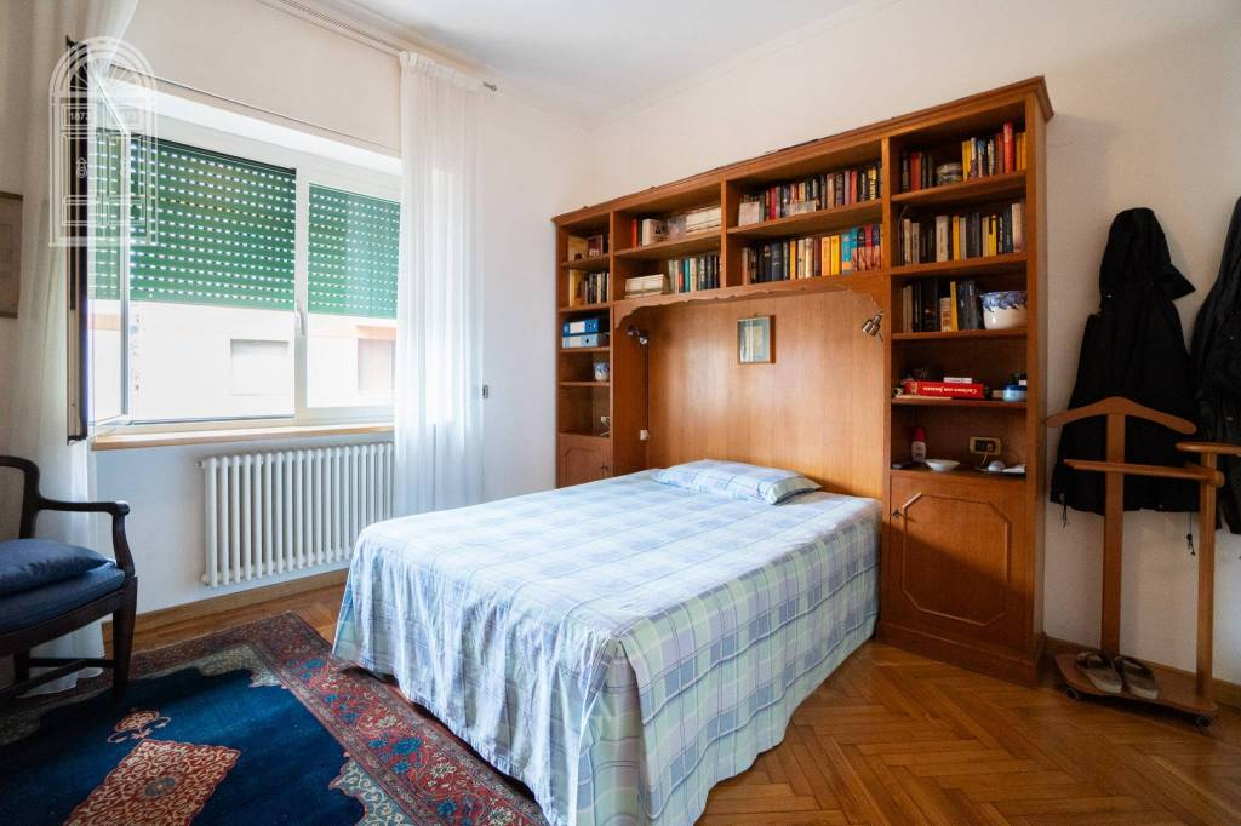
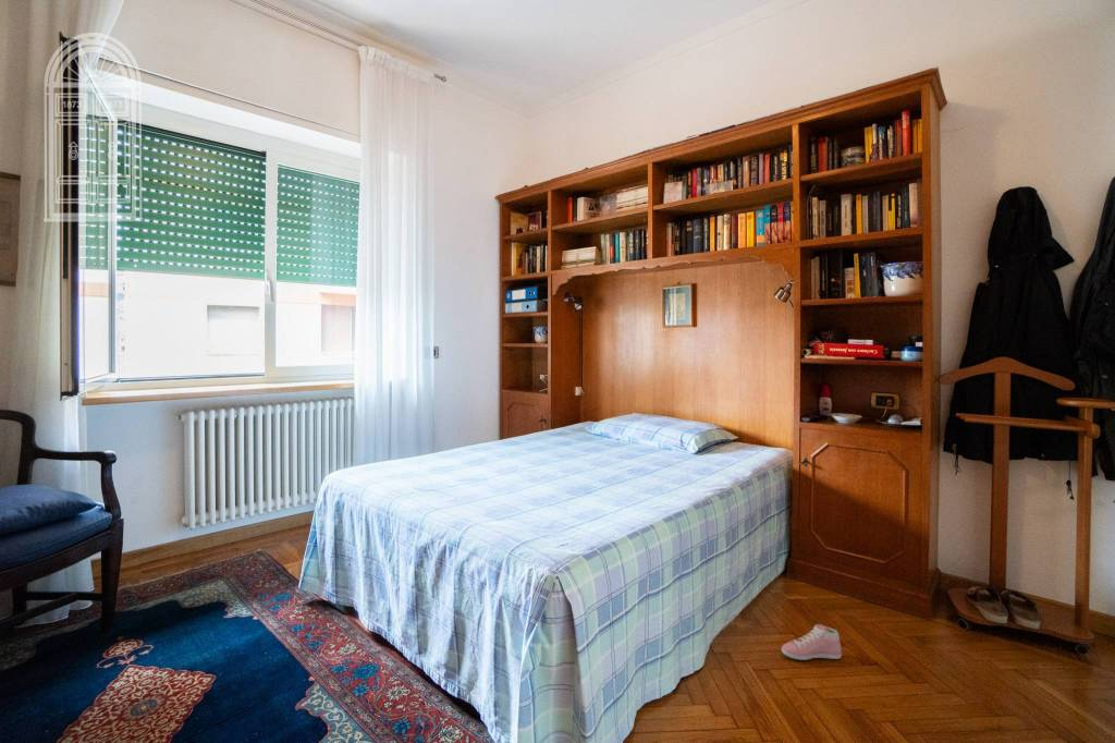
+ sneaker (810, 640)
